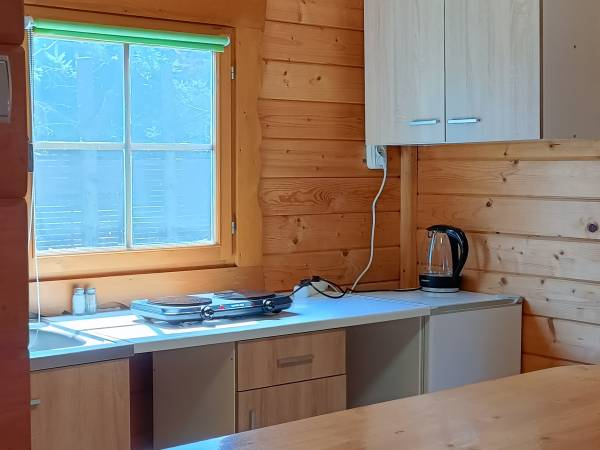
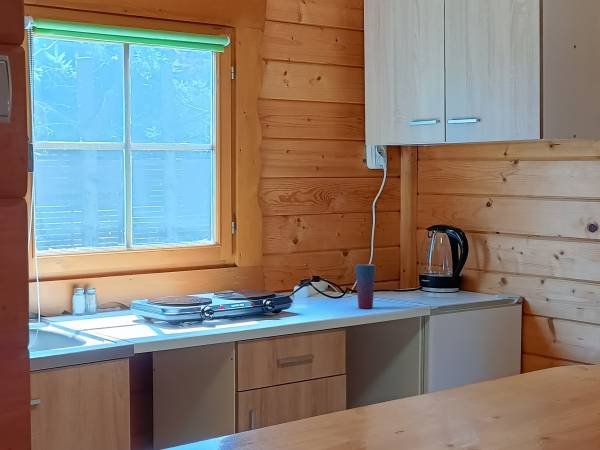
+ cup (365, 286)
